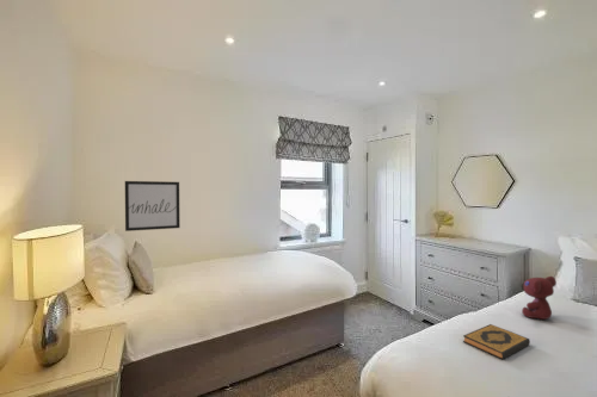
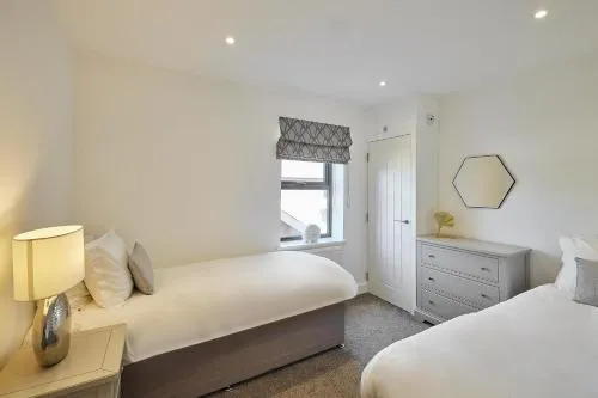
- wall art (153, 205)
- hardback book (496, 340)
- teddy bear (536, 297)
